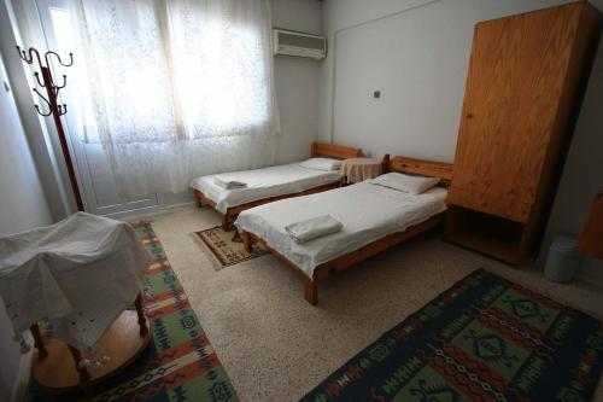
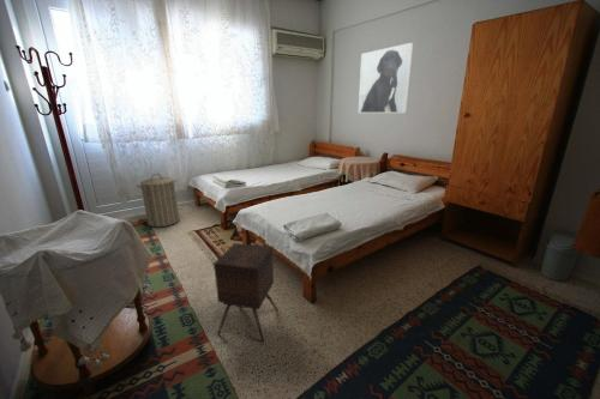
+ laundry hamper (160, 198)
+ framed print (383, 81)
+ side table (246, 289)
